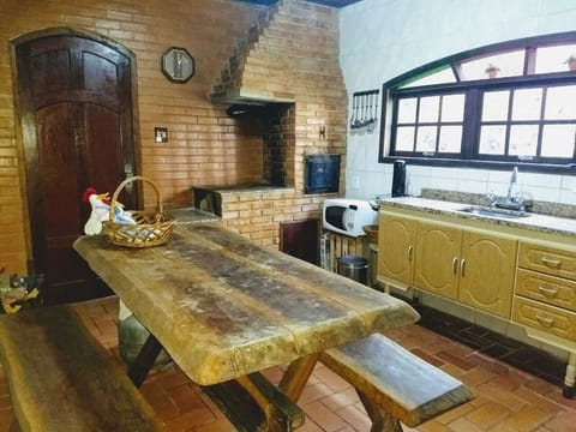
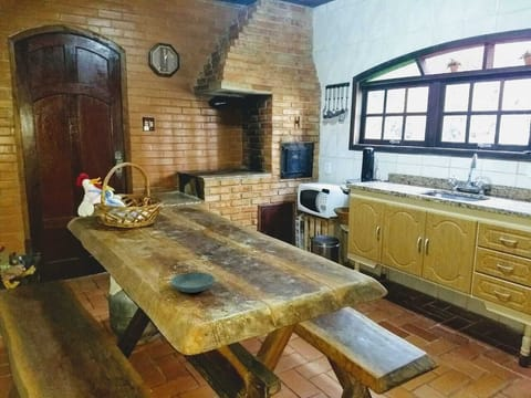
+ saucer (192, 283)
